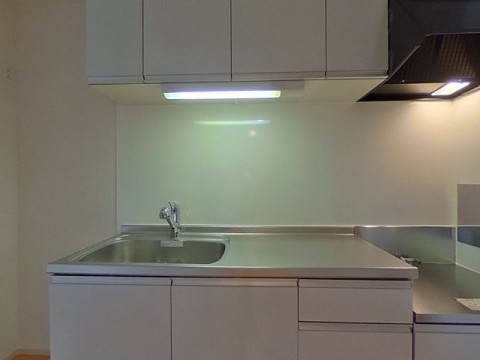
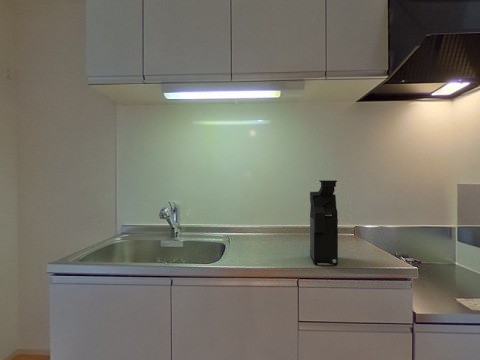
+ coffee maker (323, 220)
